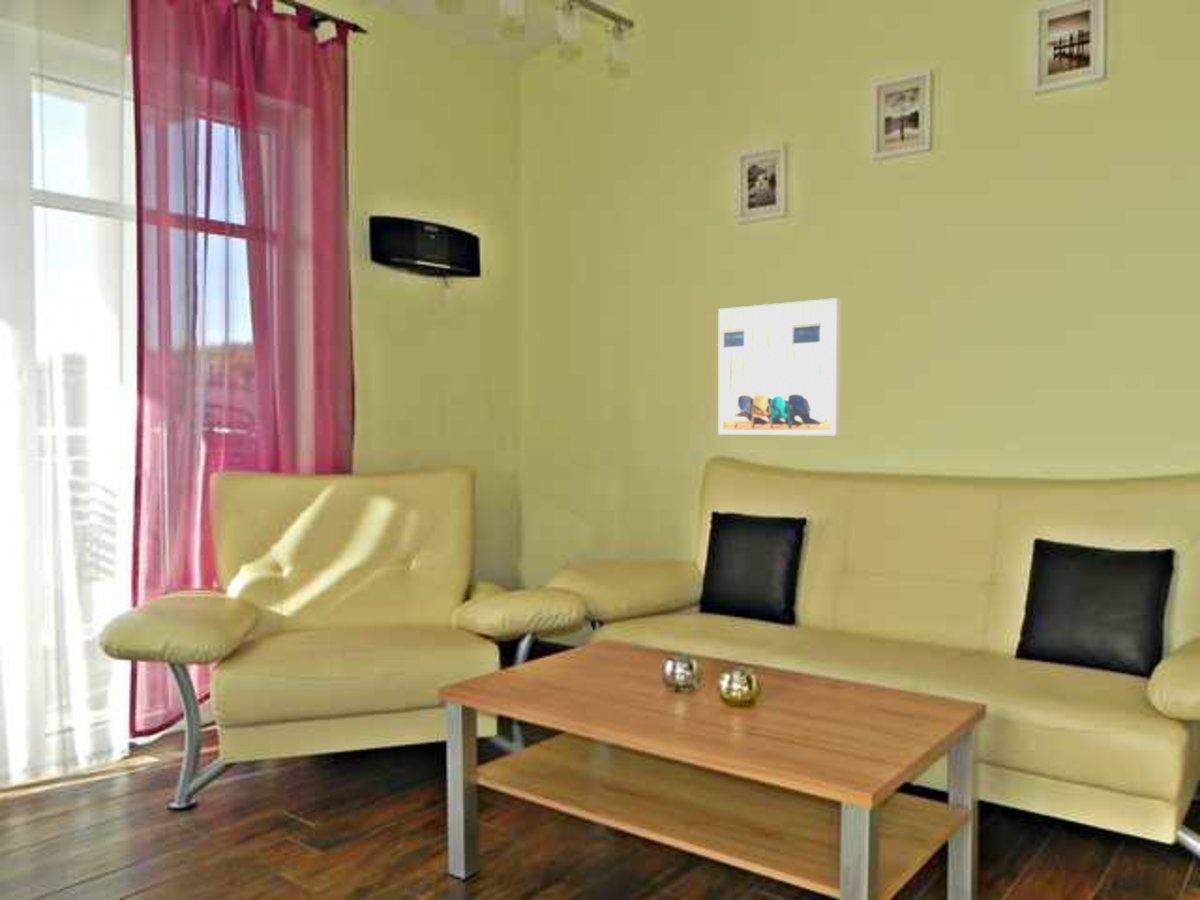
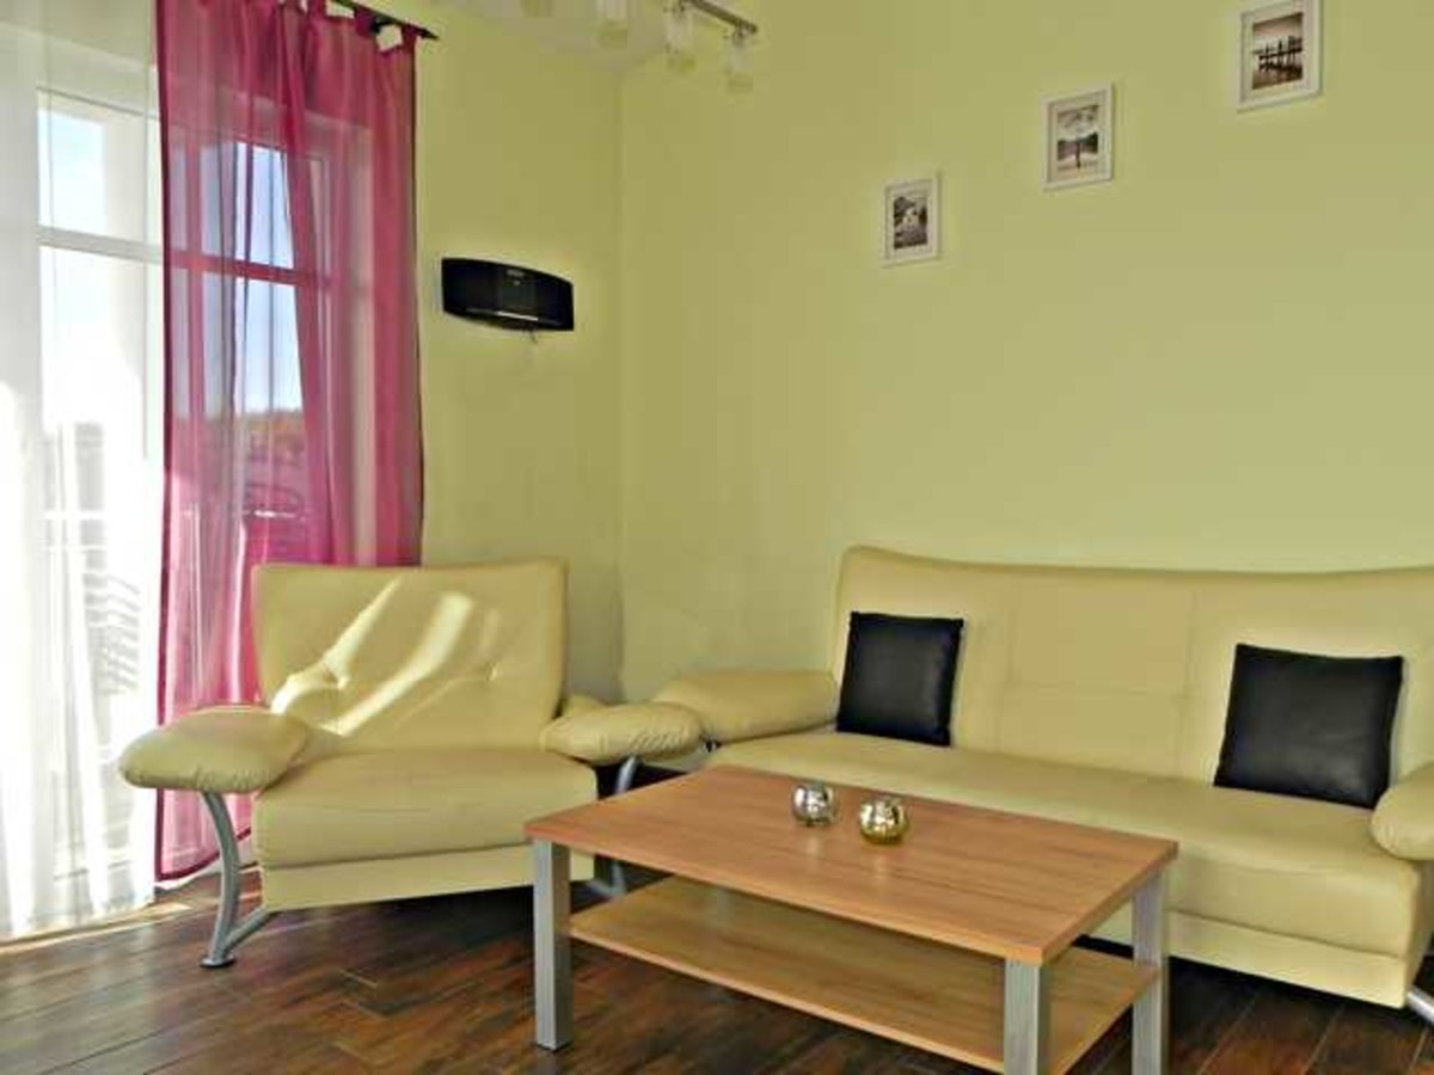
- wall art (776, 369)
